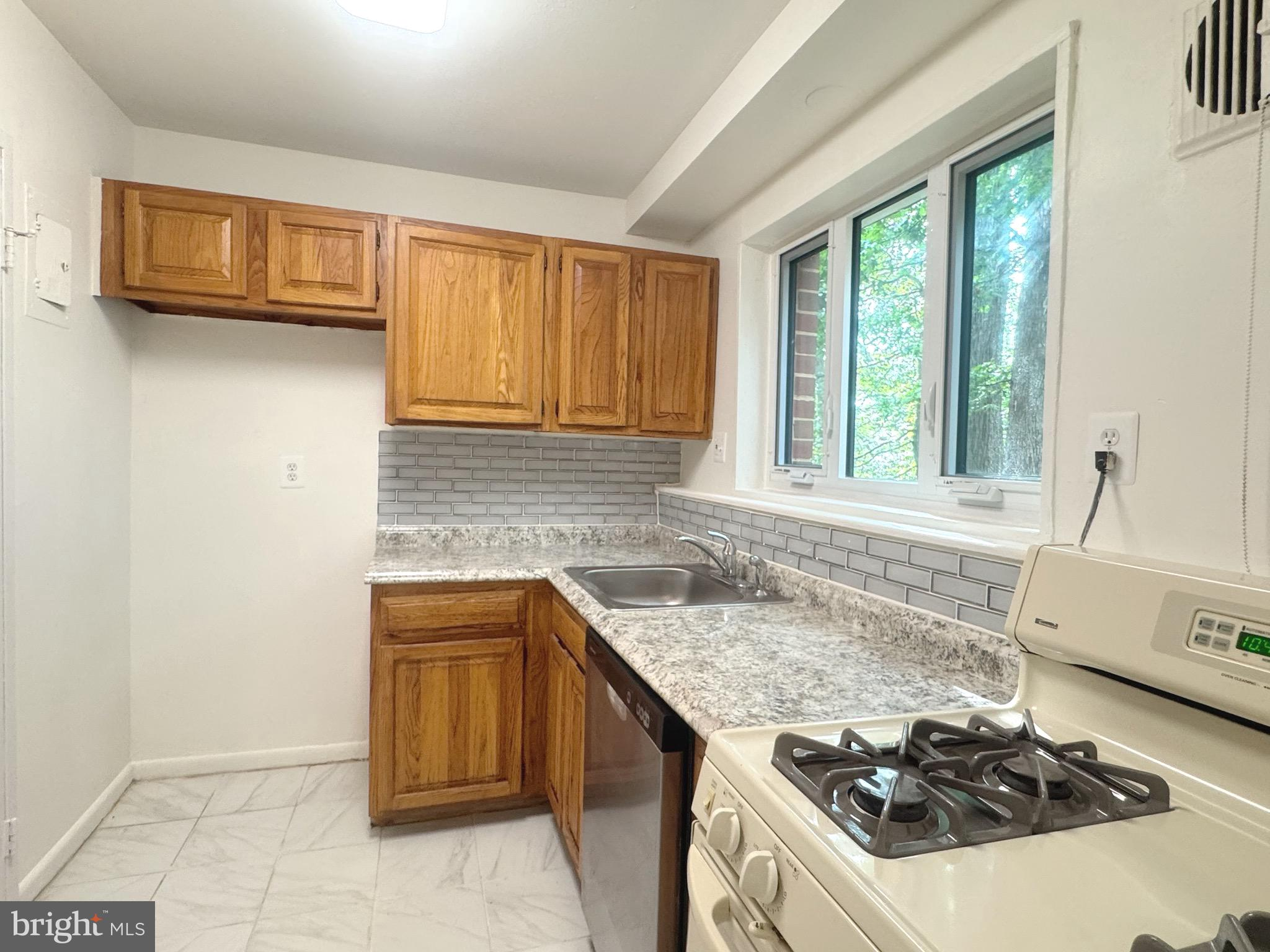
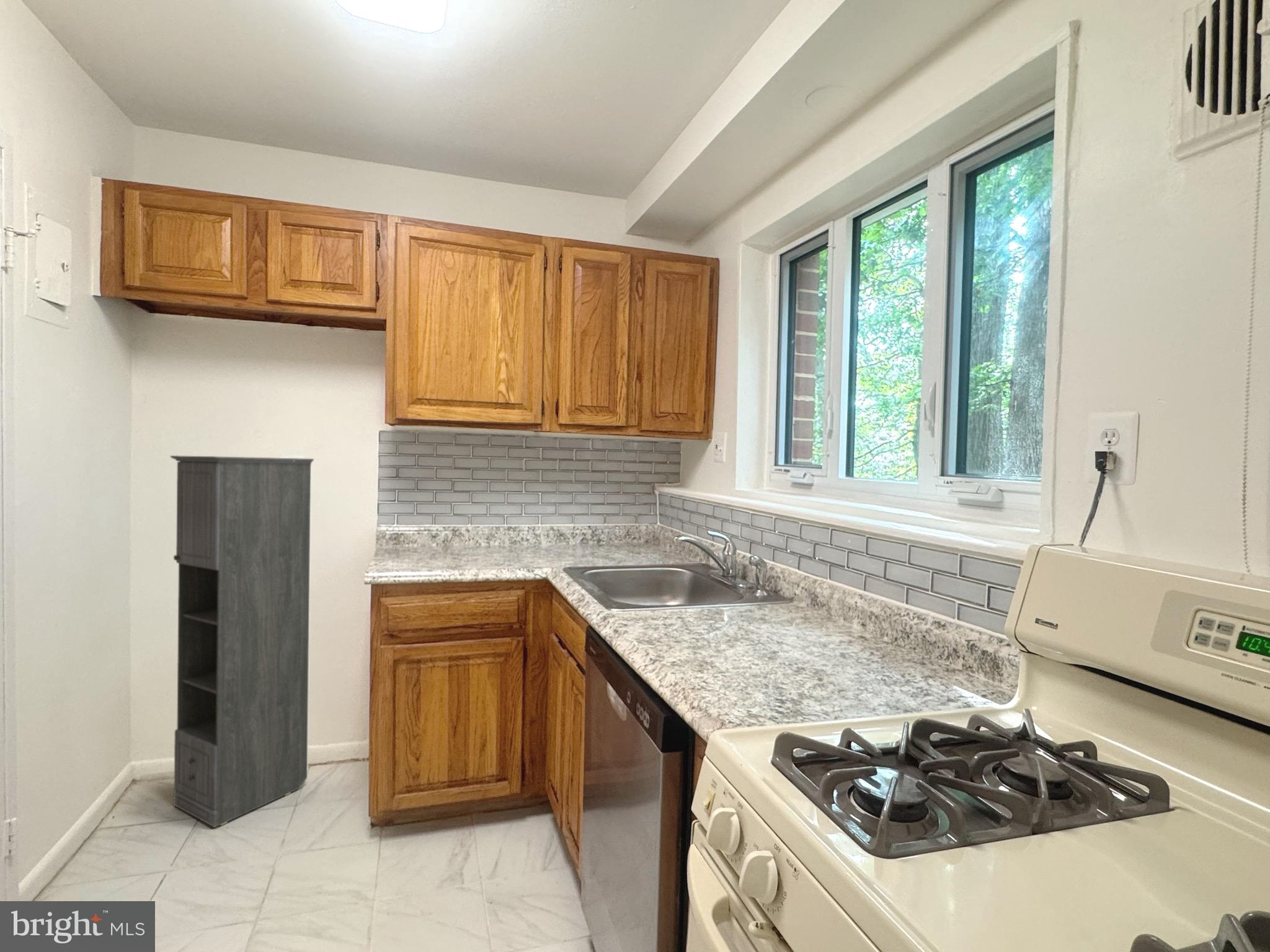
+ storage cabinet (243, 627)
